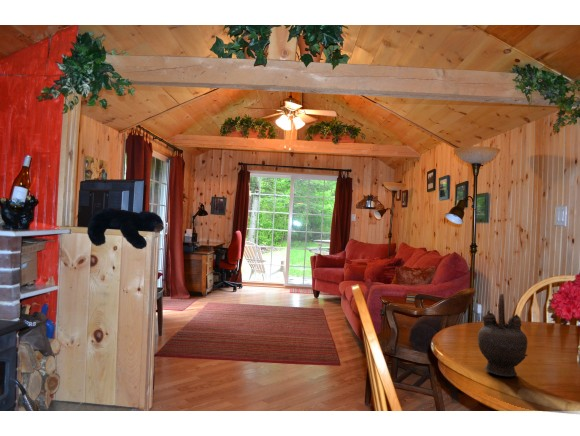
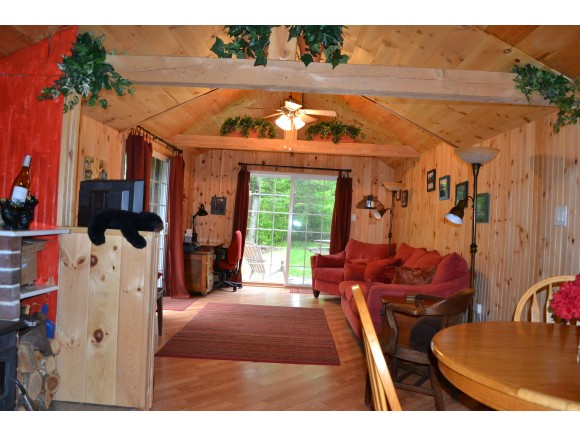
- teapot (503, 332)
